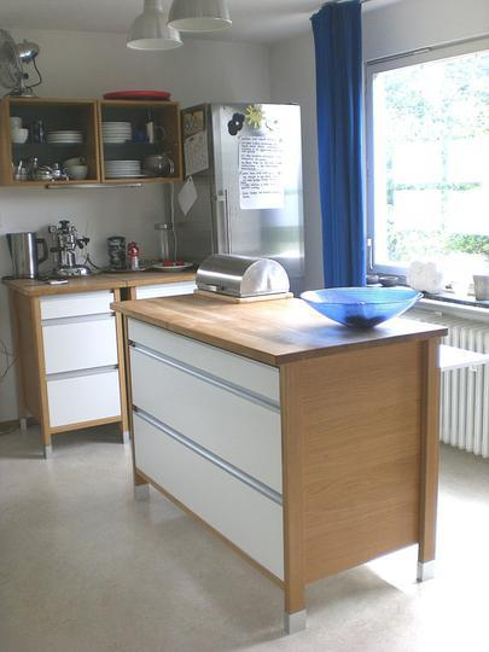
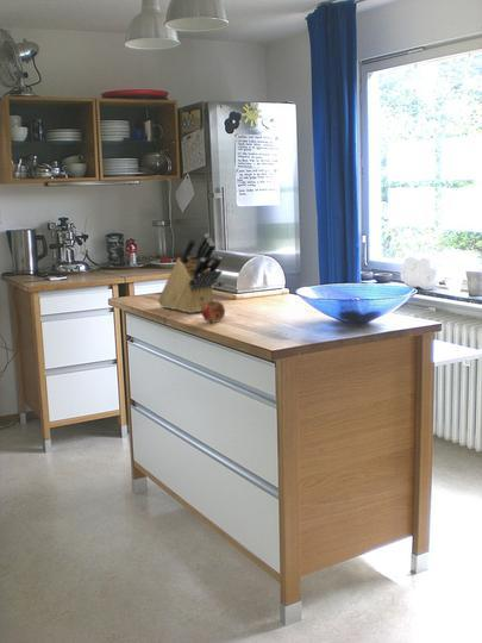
+ fruit (213, 311)
+ knife block (189, 271)
